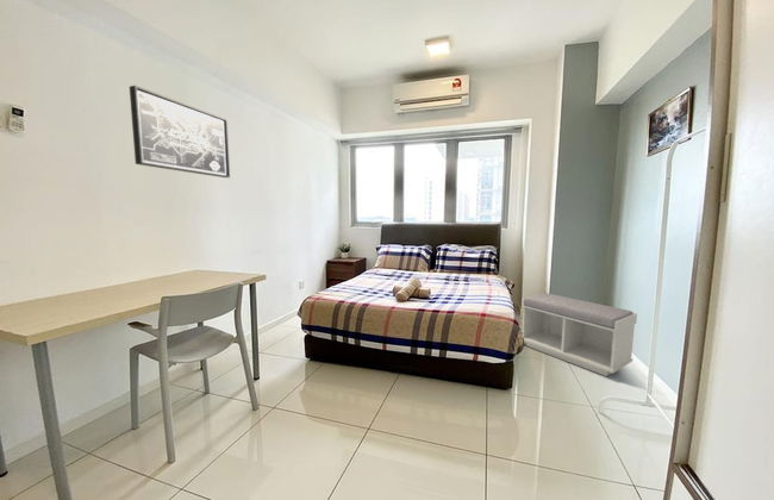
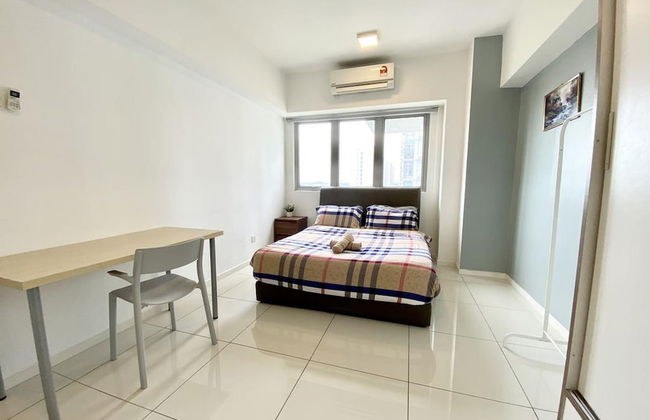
- bench (573, 329)
- wall art (187, 138)
